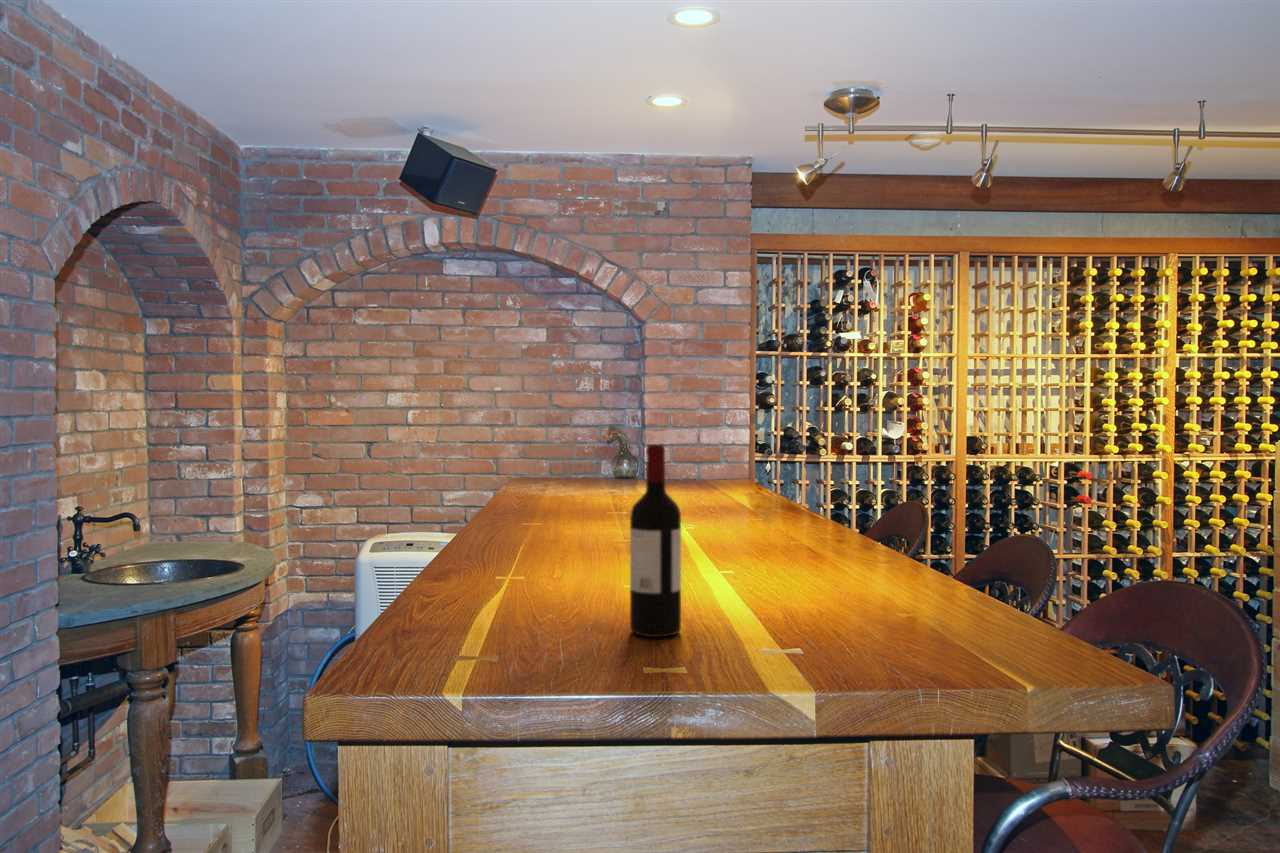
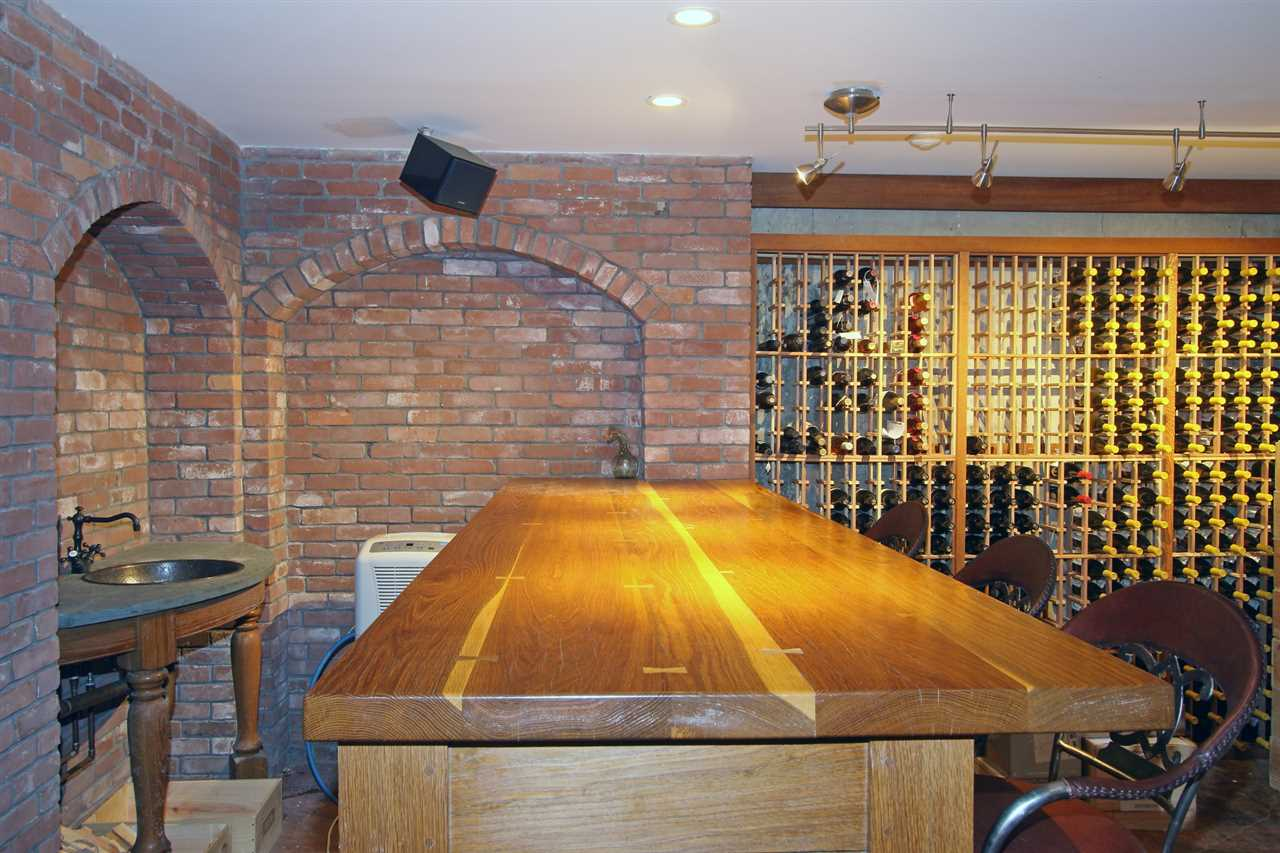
- wine bottle (655, 538)
